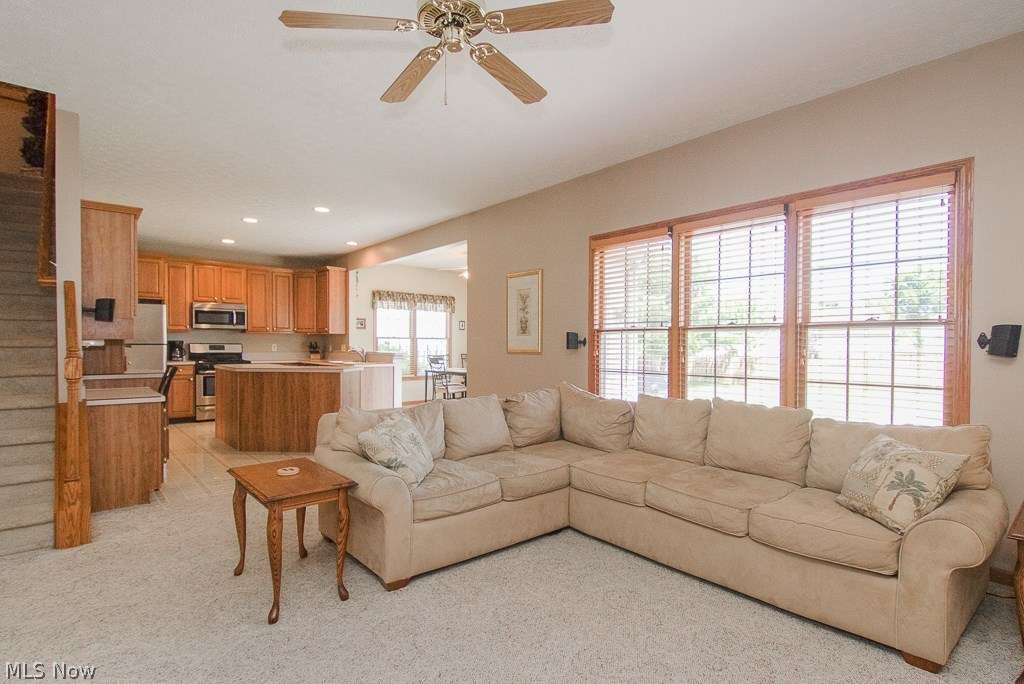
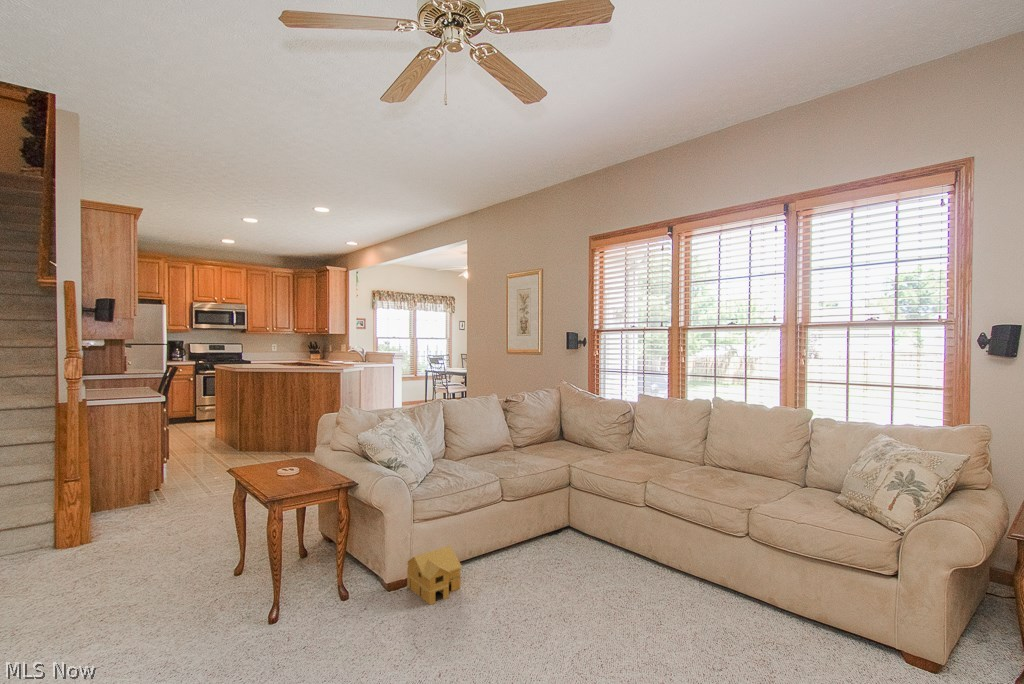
+ toy house (436, 571)
